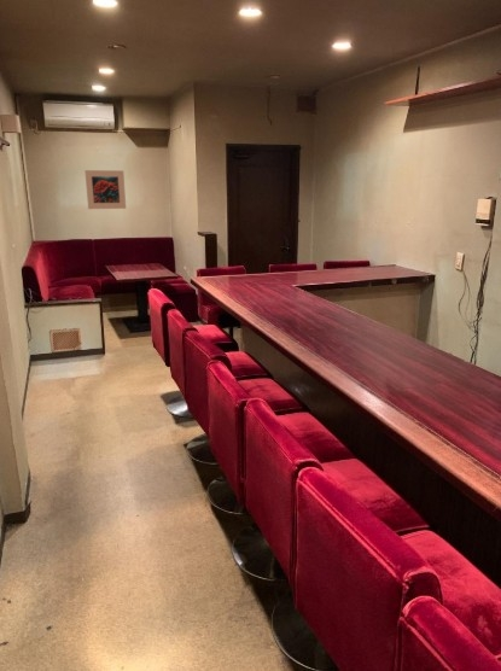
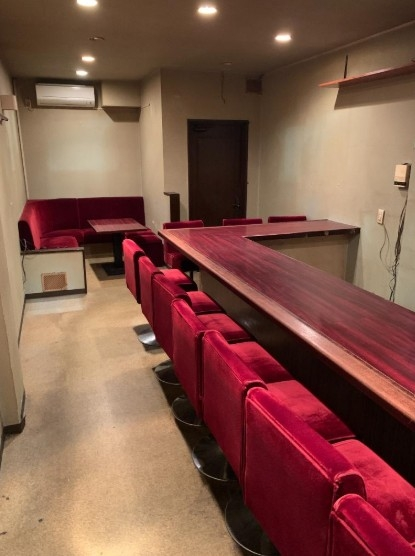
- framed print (105, 189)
